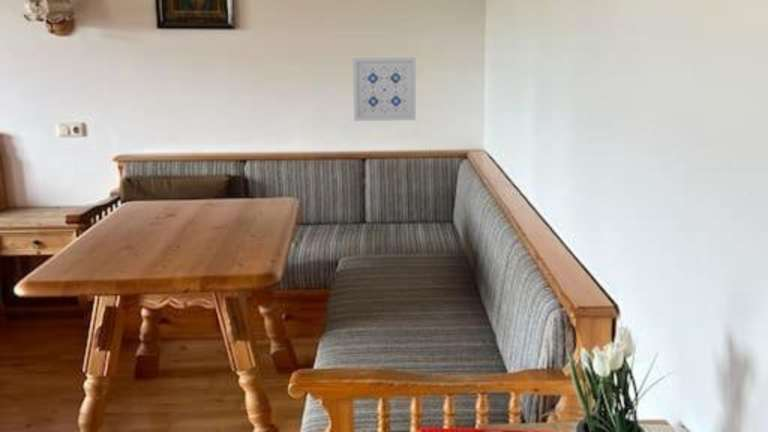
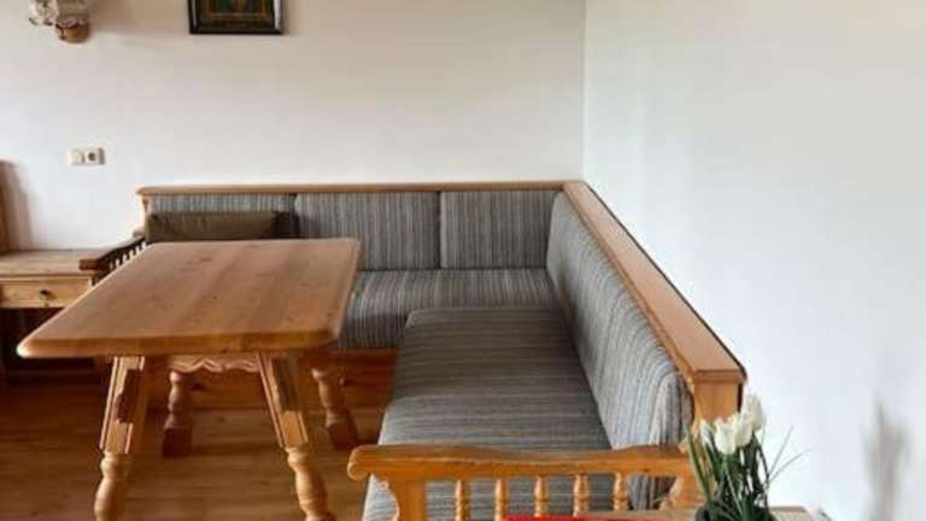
- wall art (384, 89)
